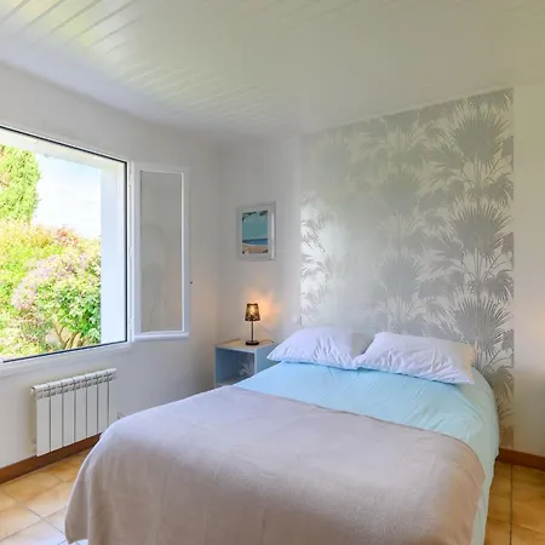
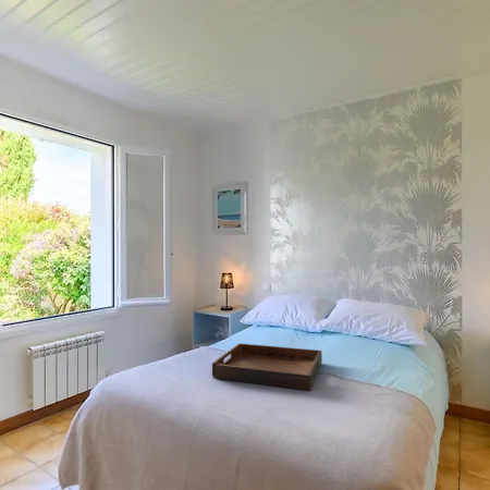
+ serving tray (269, 363)
